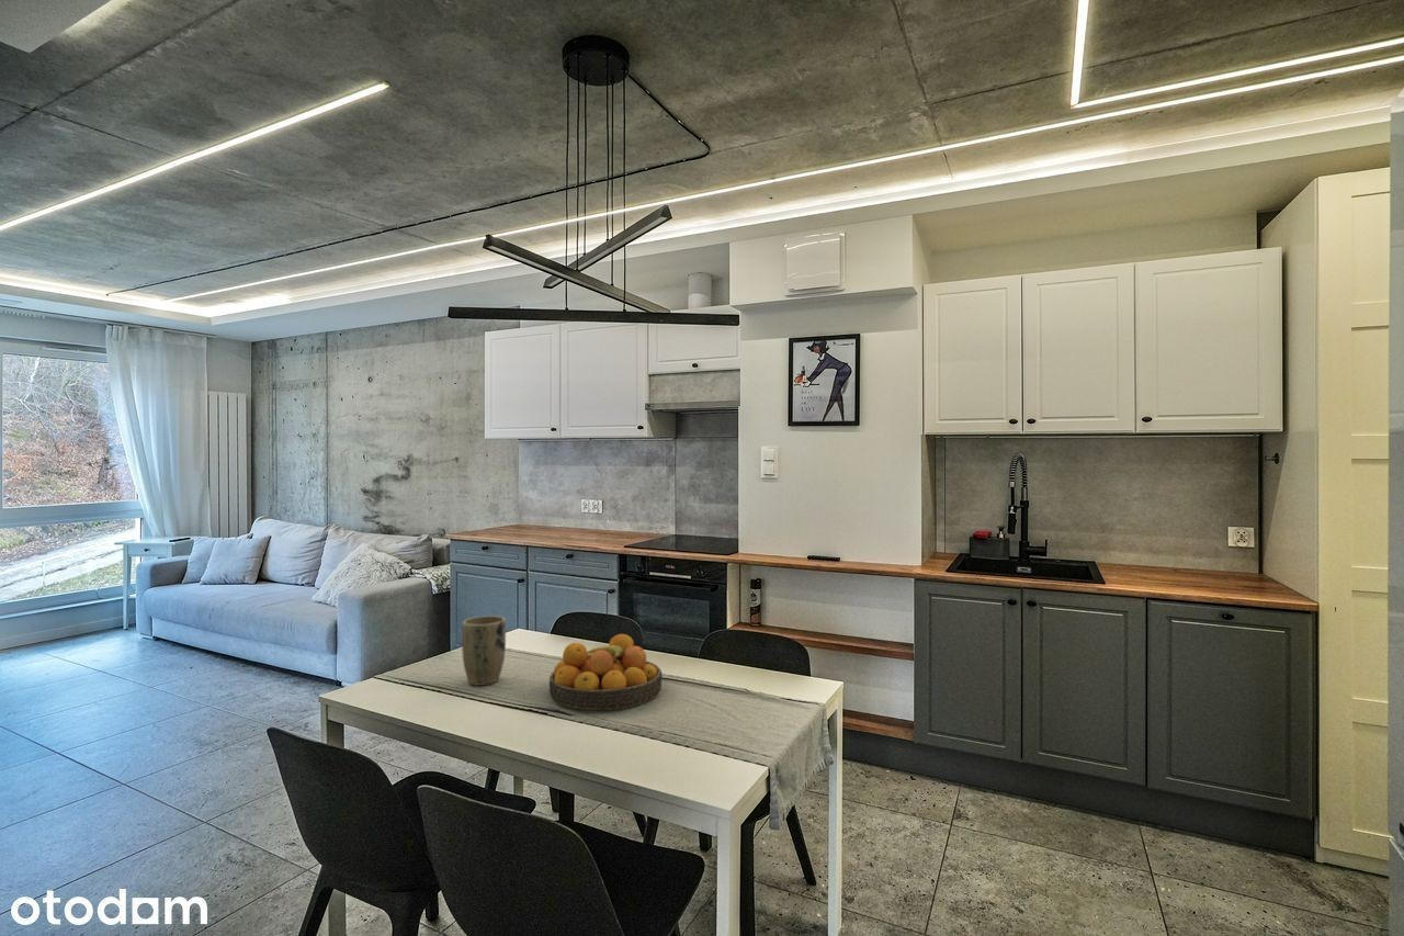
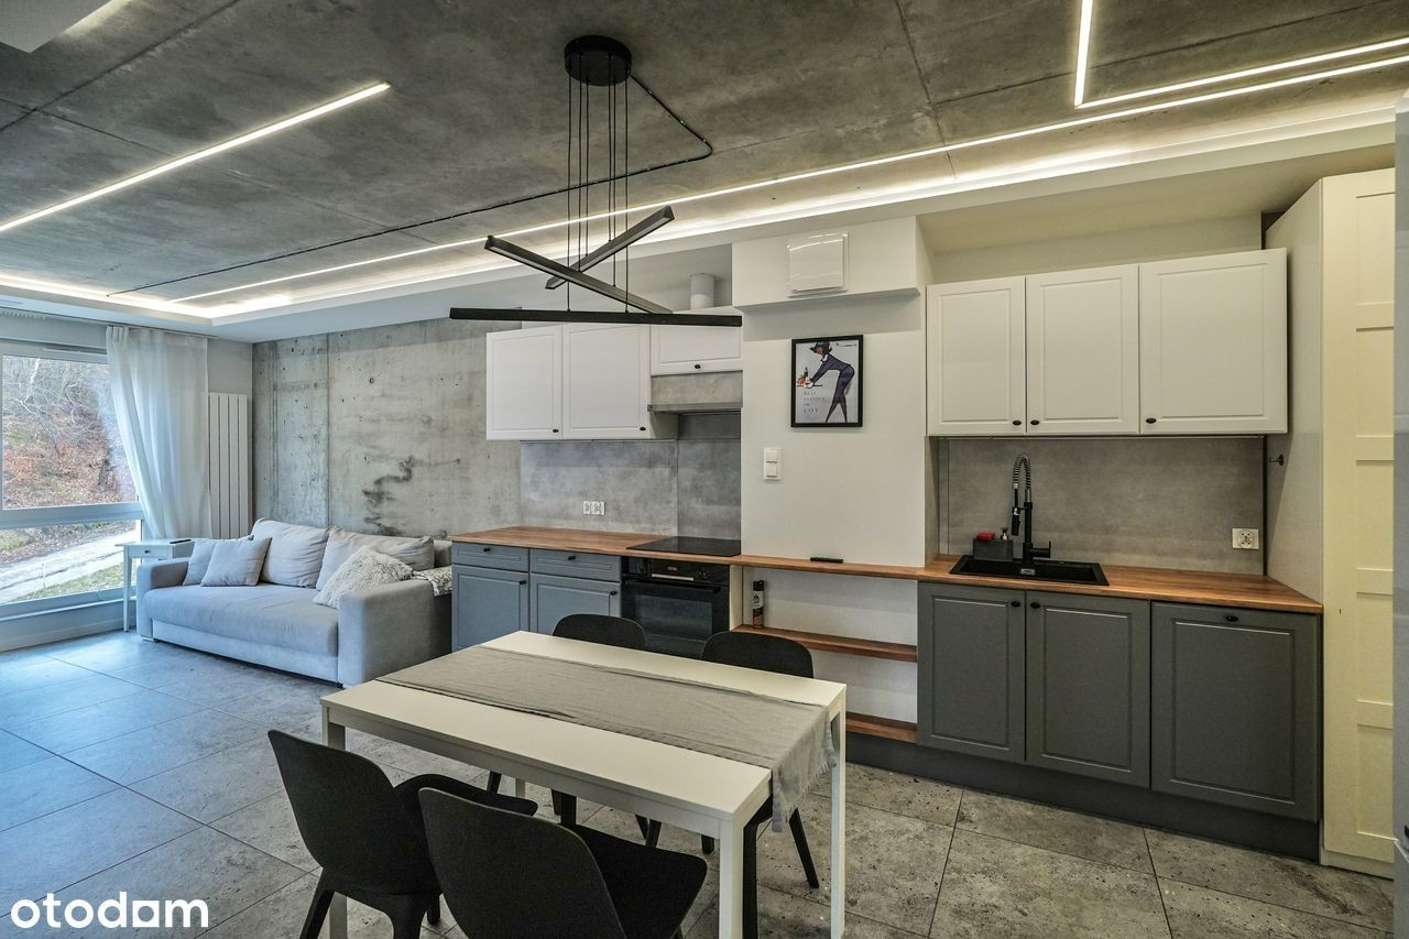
- plant pot (484, 650)
- fruit bowl (605, 665)
